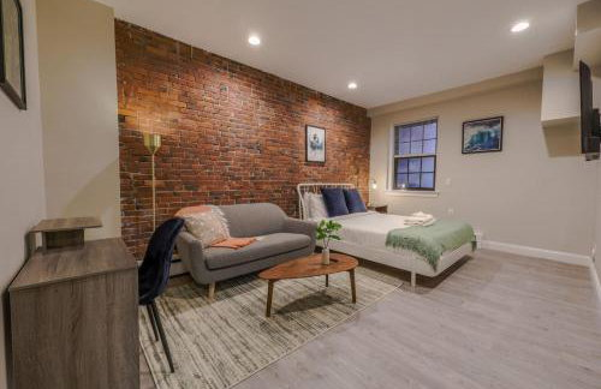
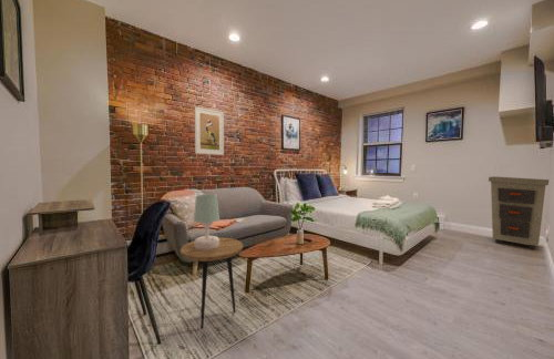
+ cabinet (516, 211)
+ table lamp (206, 219)
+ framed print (209, 132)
+ side table (206, 277)
